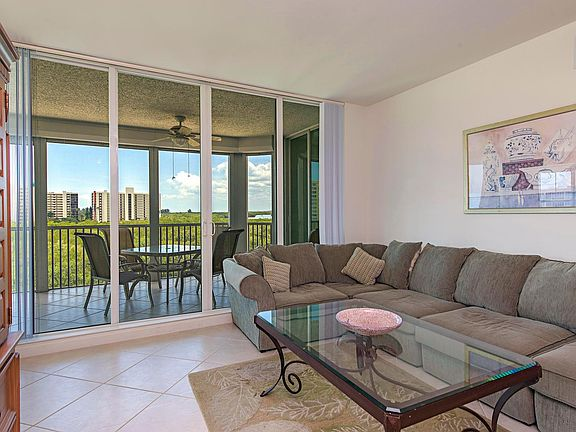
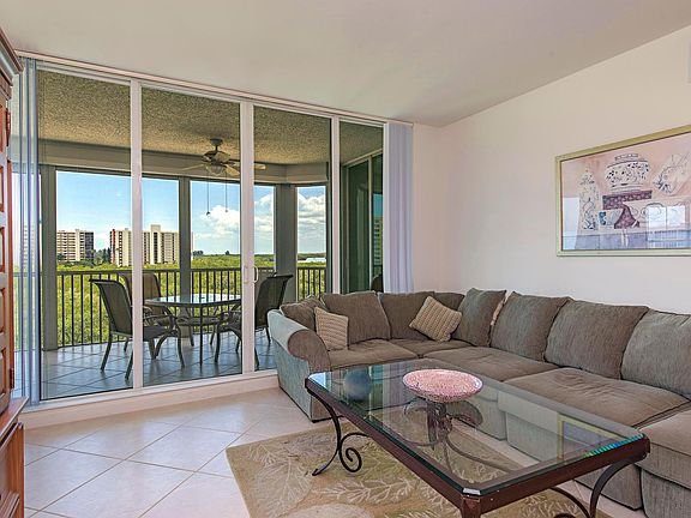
+ decorative ball (357, 384)
